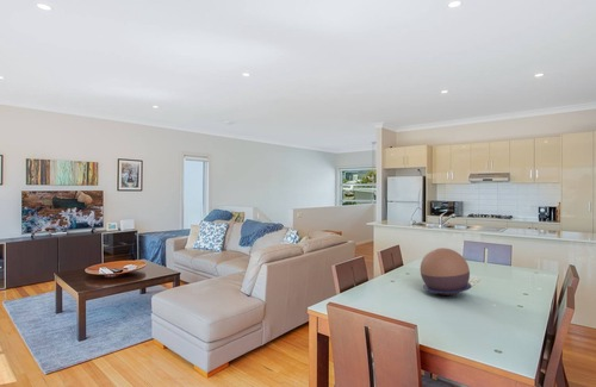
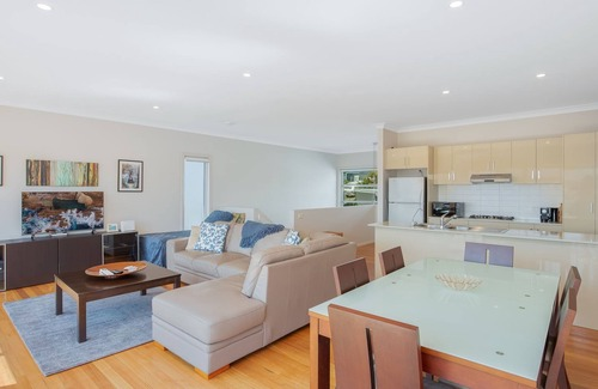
- decorative bowl (445, 270)
